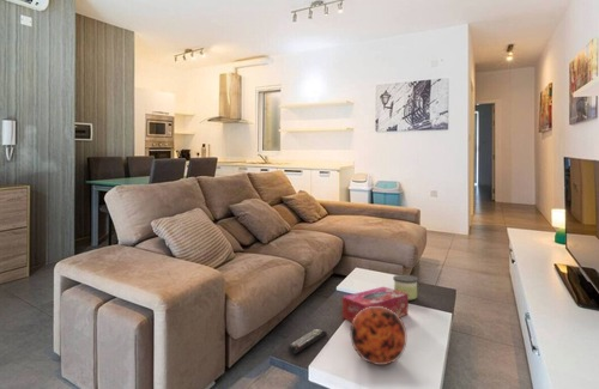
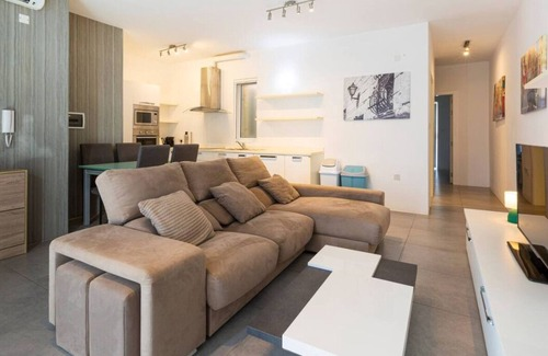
- candle (405, 287)
- remote control (308, 340)
- tissue box (375, 305)
- decorative ball (377, 334)
